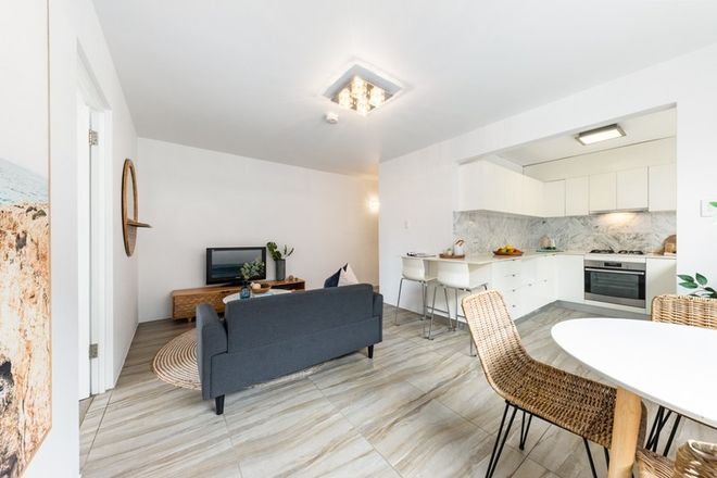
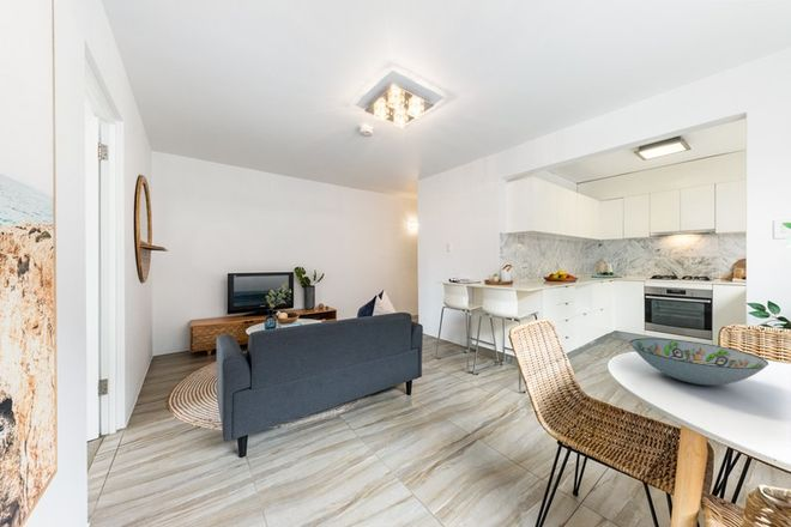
+ decorative bowl (690, 364)
